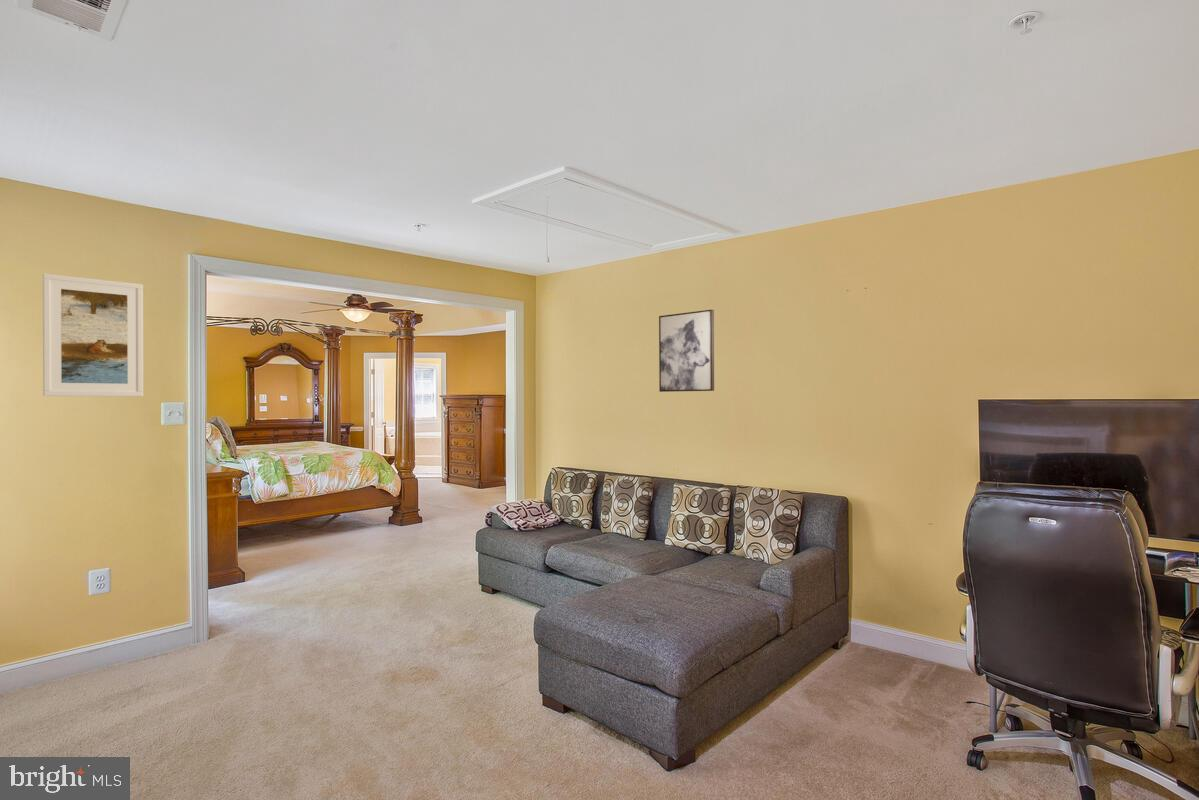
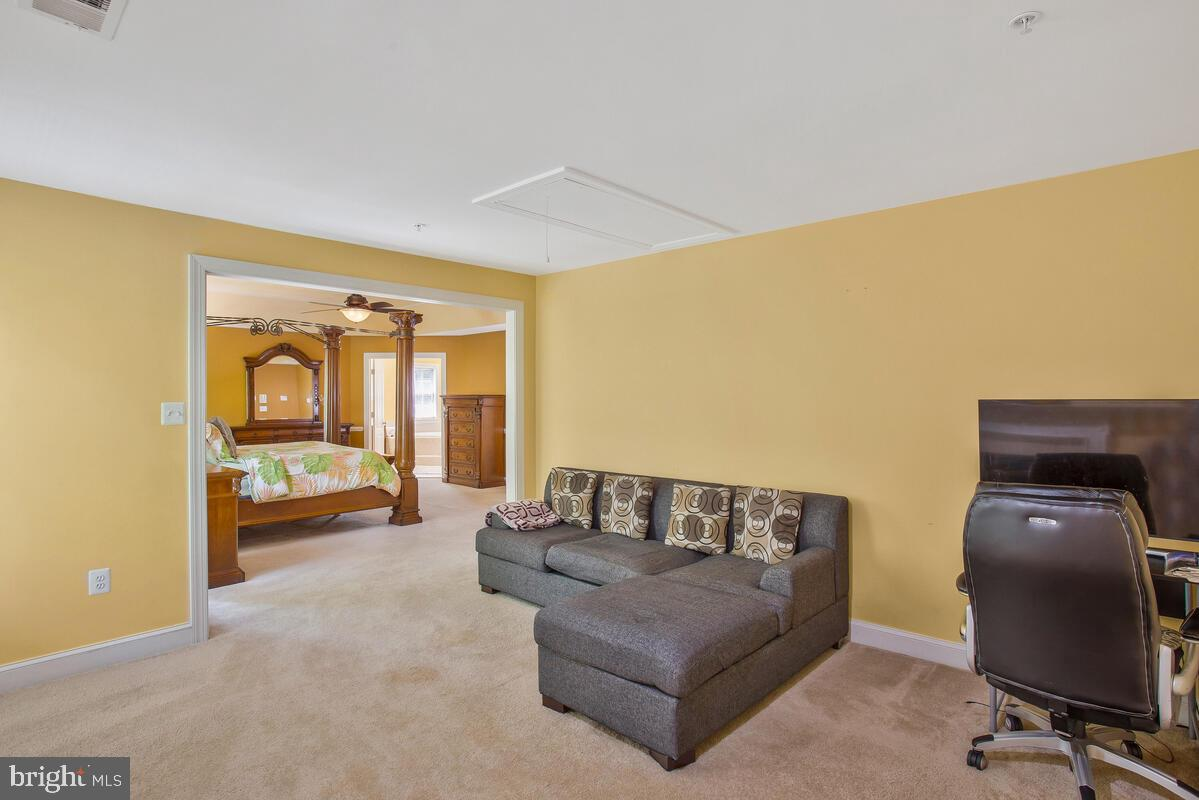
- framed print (95, 337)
- wall art (685, 352)
